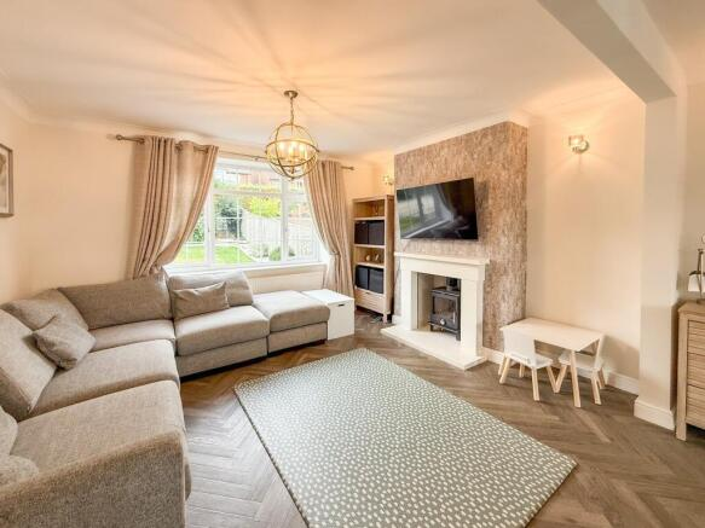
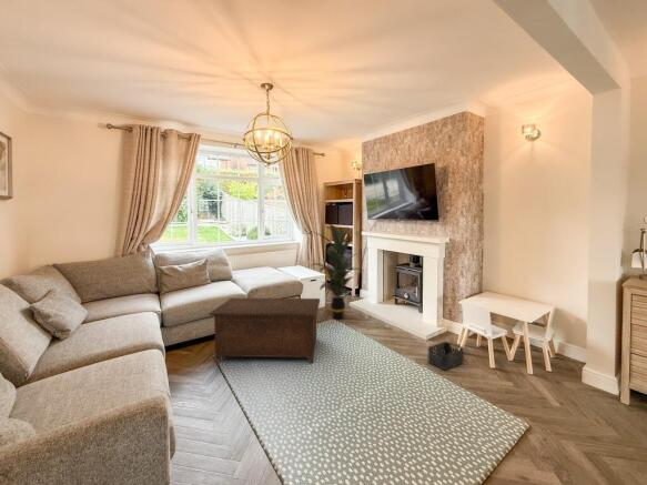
+ storage bin (445, 354)
+ cabinet (270, 327)
+ indoor plant (333, 270)
